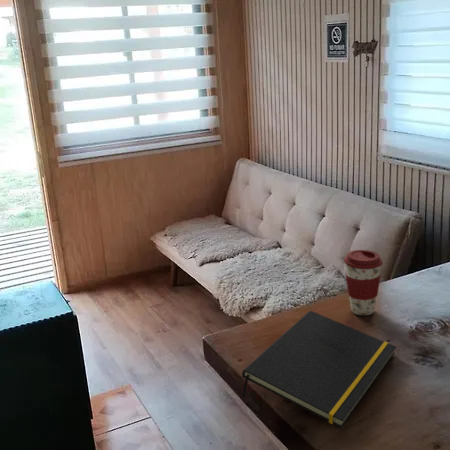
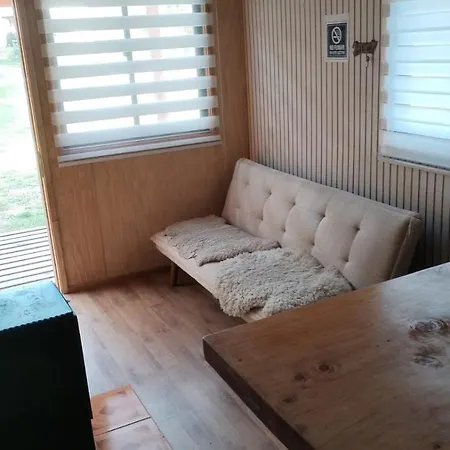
- coffee cup (362, 283)
- notepad (323, 361)
